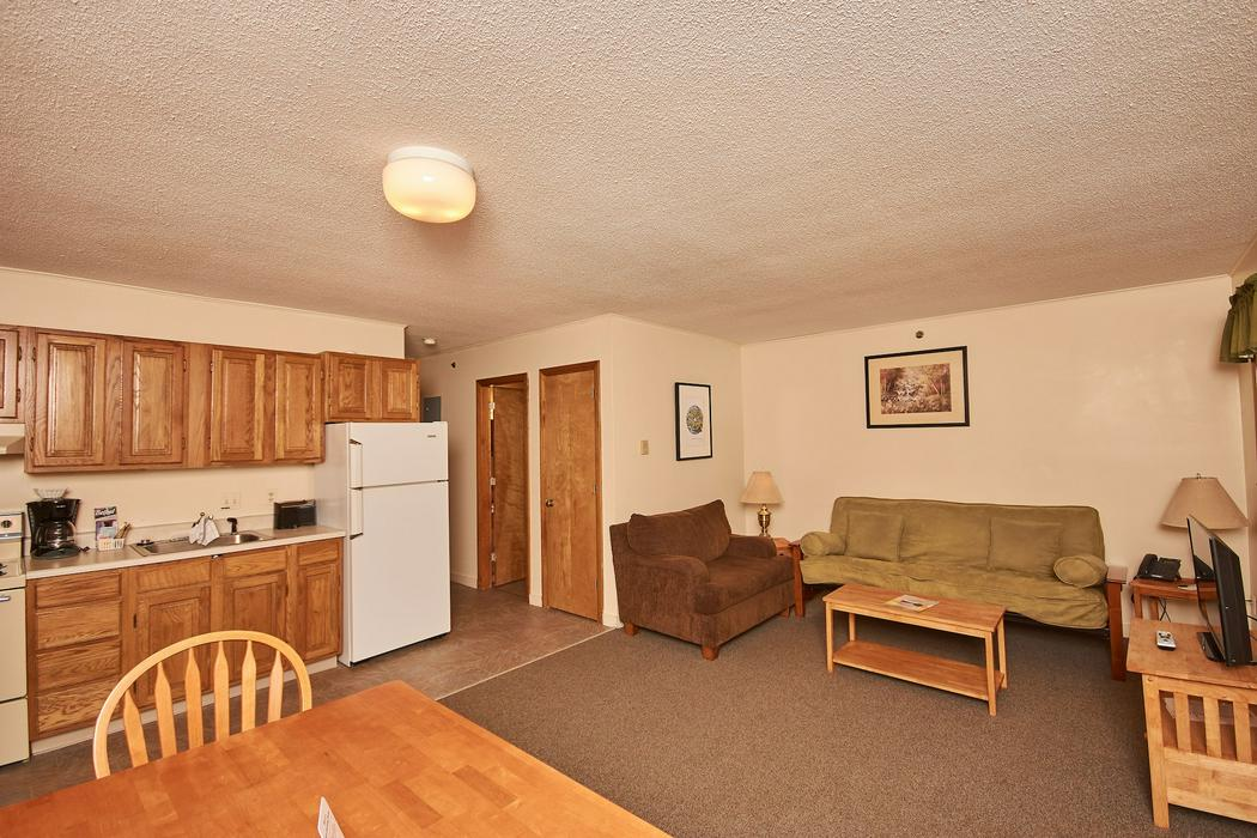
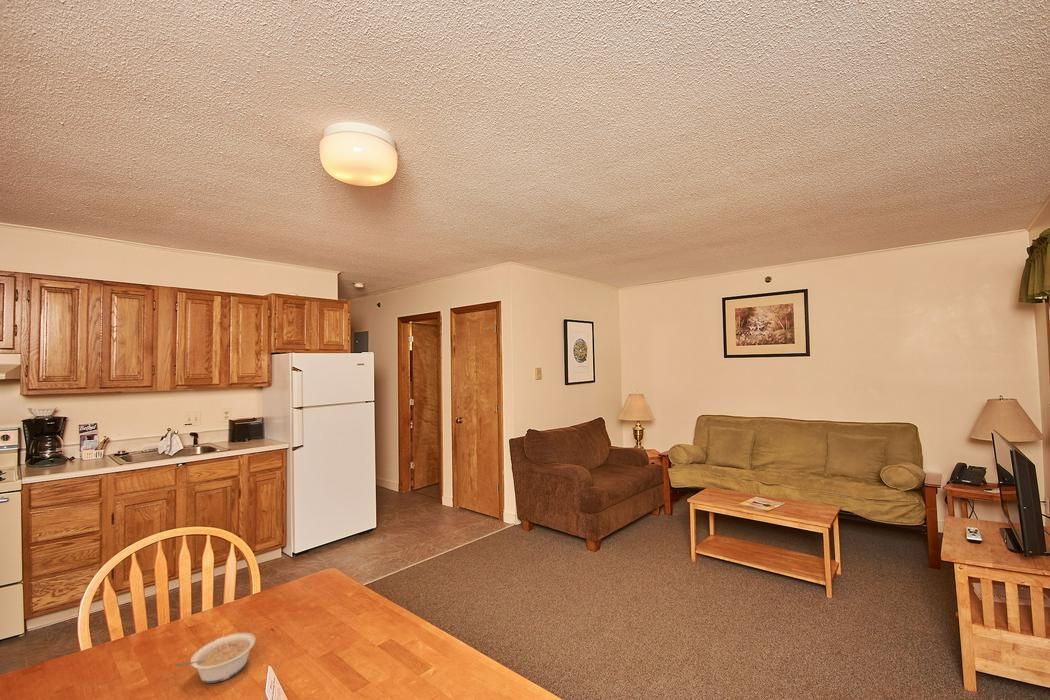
+ legume (222, 659)
